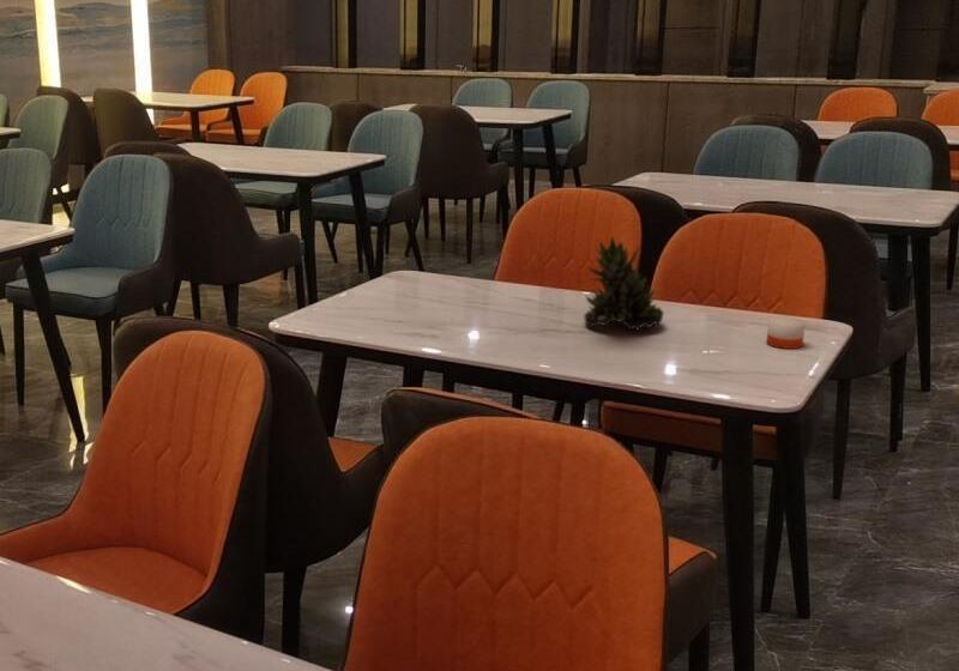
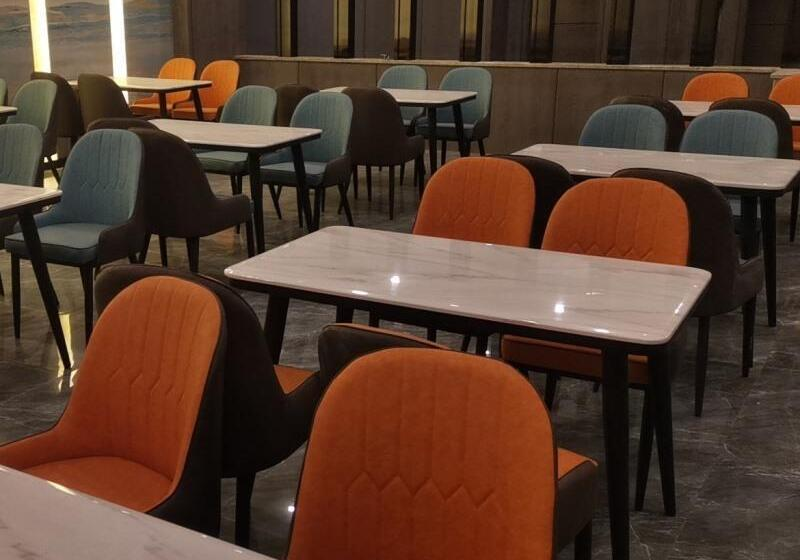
- candle (786, 320)
- succulent plant (621, 278)
